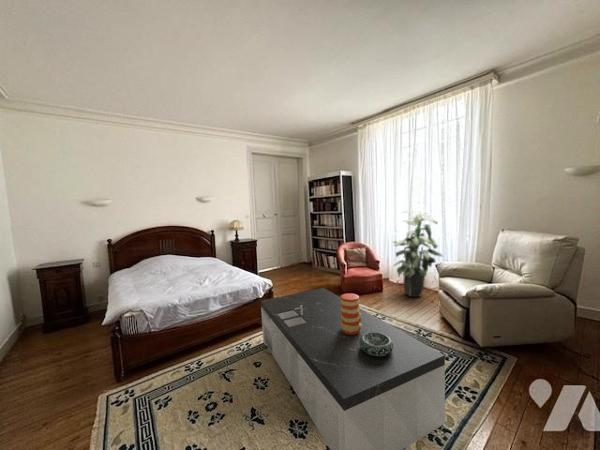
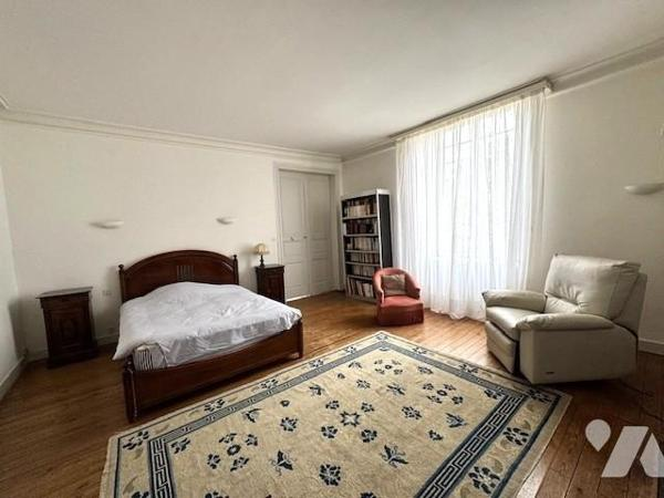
- coffee table (330, 342)
- decorative bowl (376, 343)
- indoor plant (414, 253)
- vase (350, 312)
